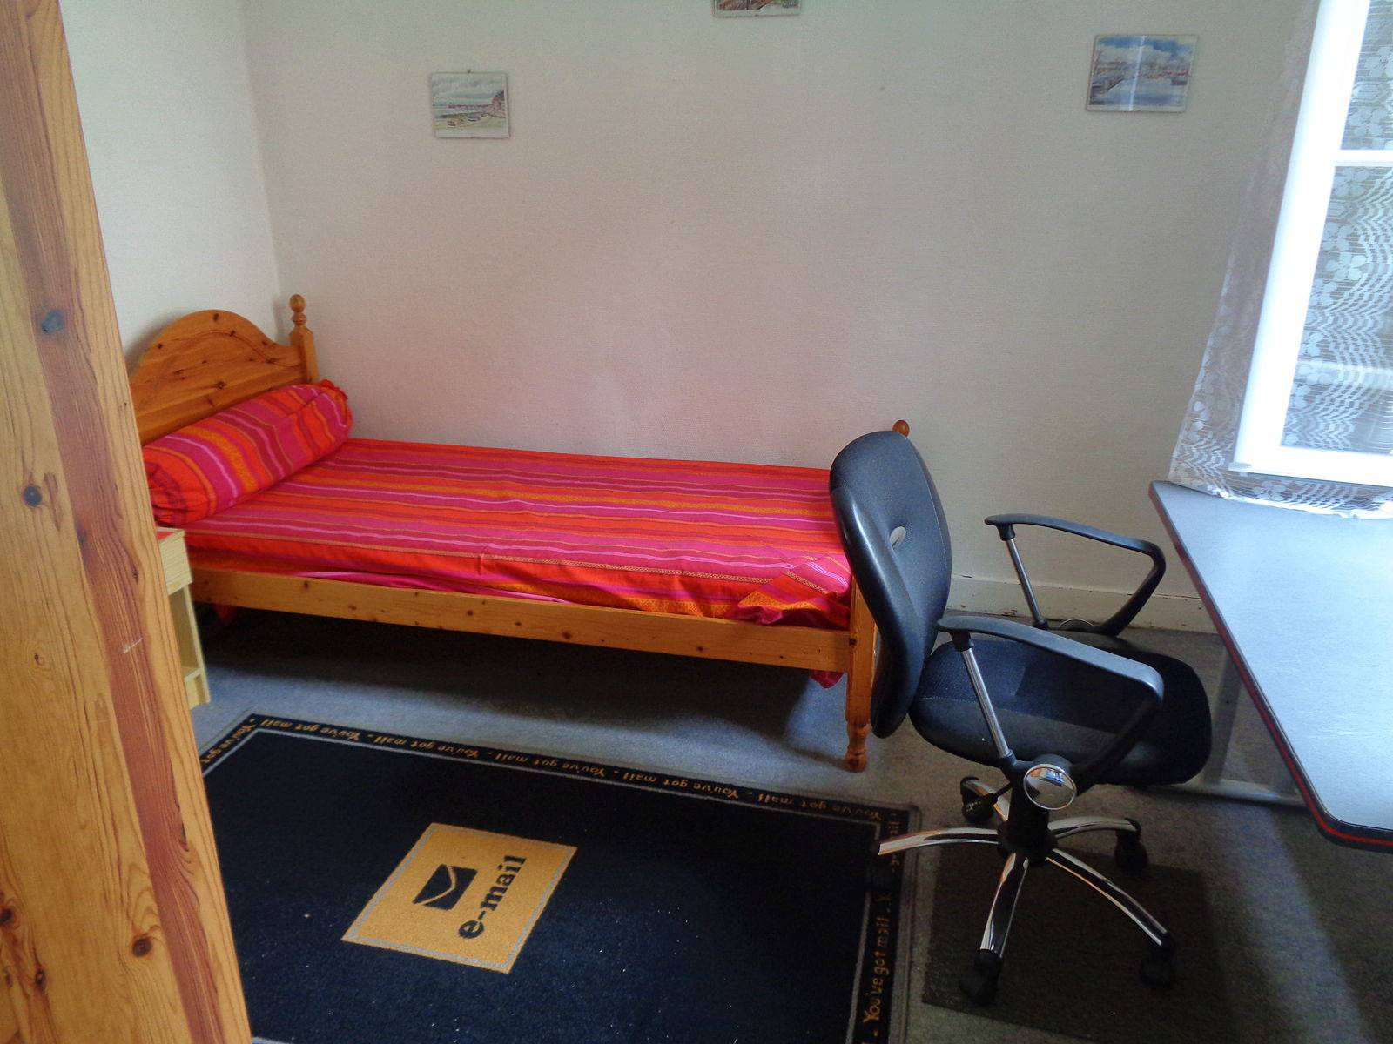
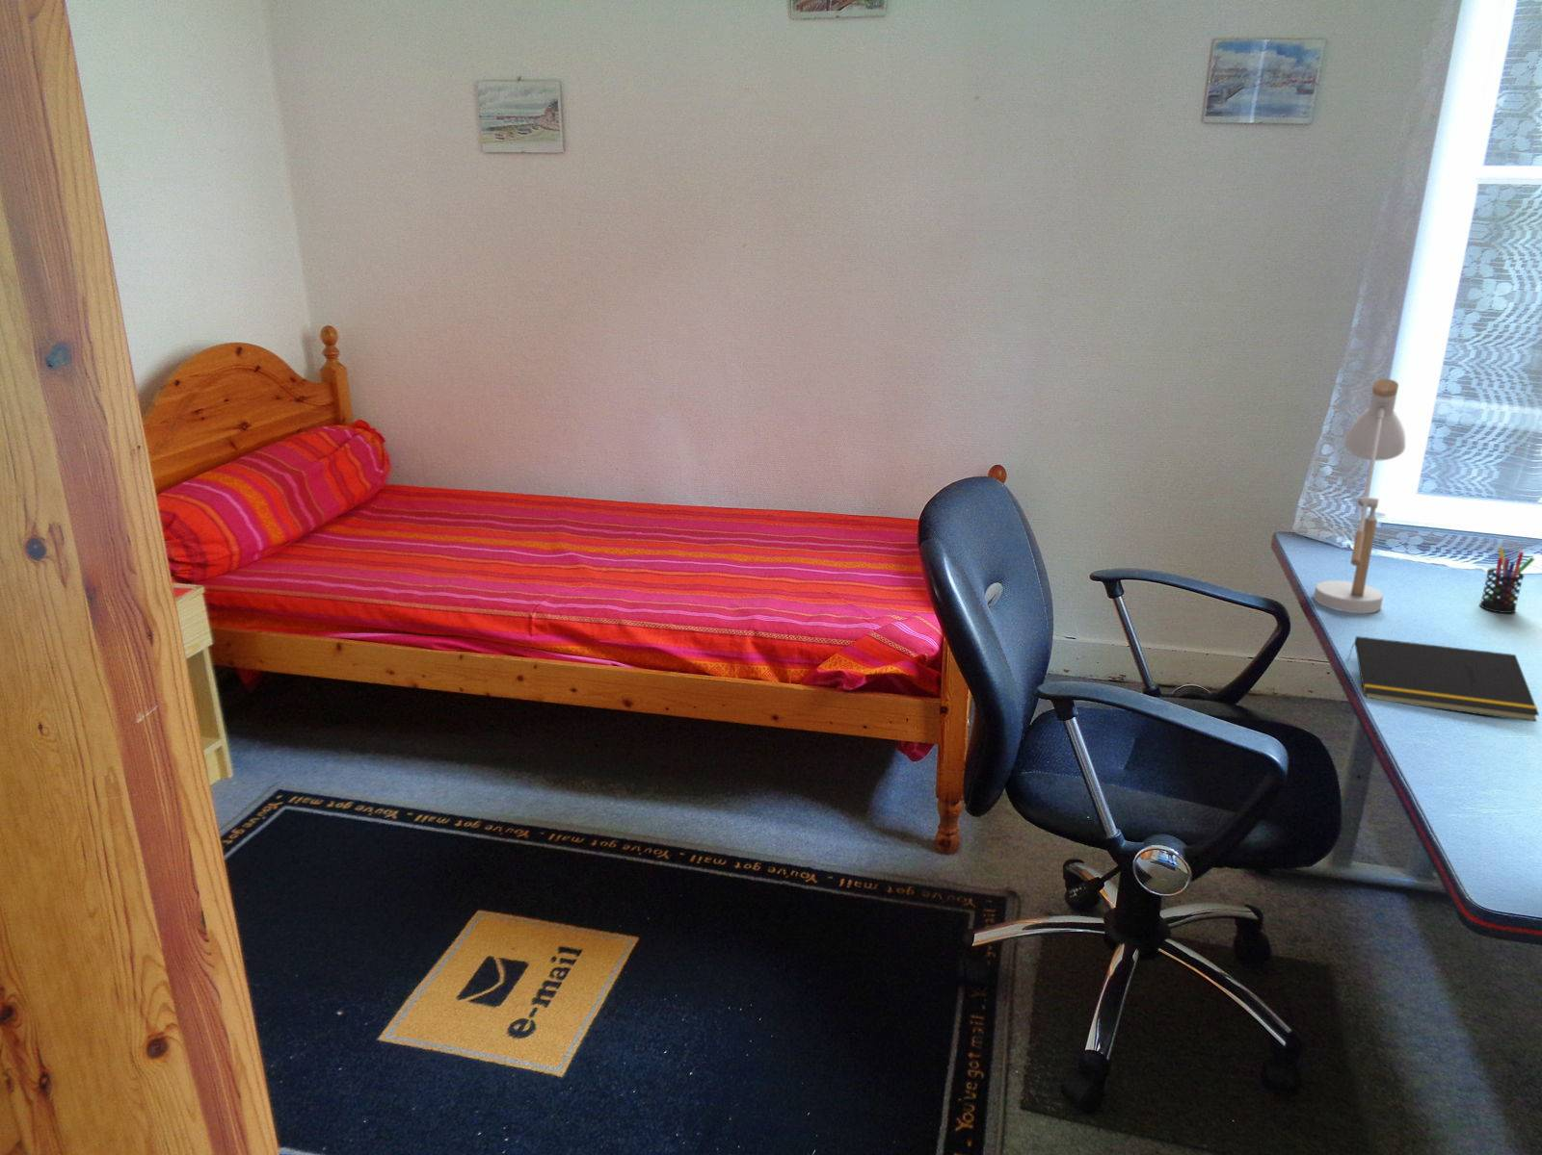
+ desk lamp (1367, 494)
+ notepad (1441, 676)
+ pen holder (1509, 579)
